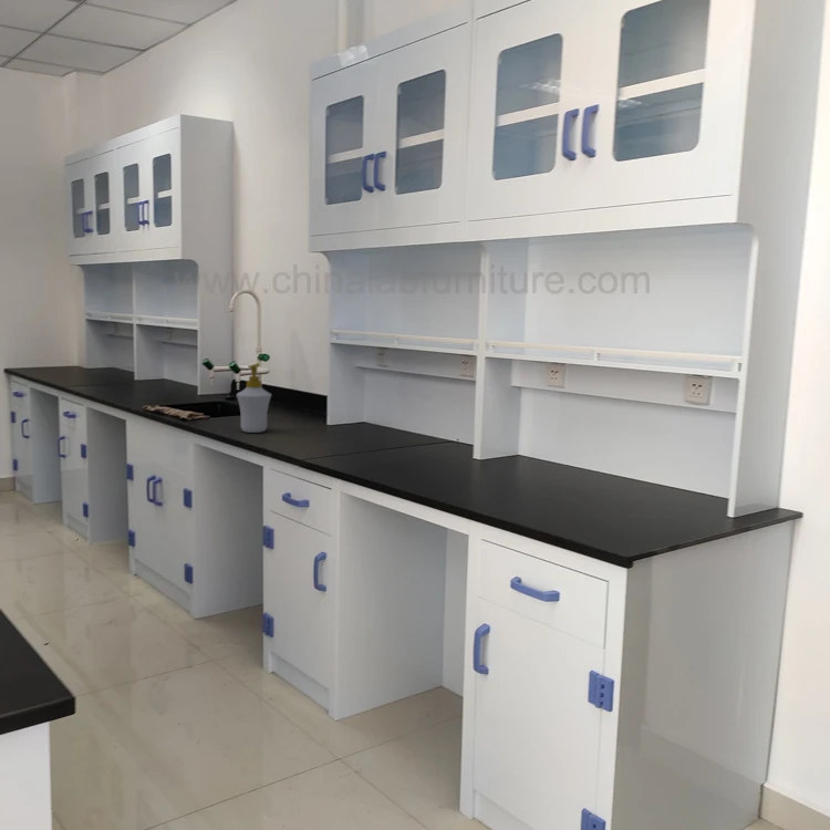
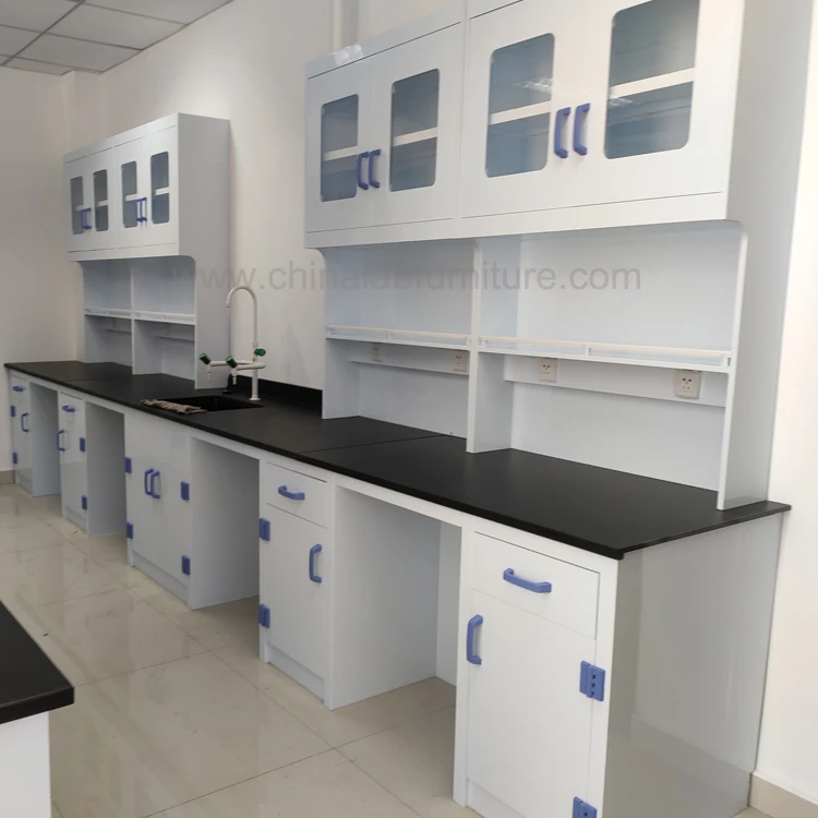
- soap bottle (253, 397)
